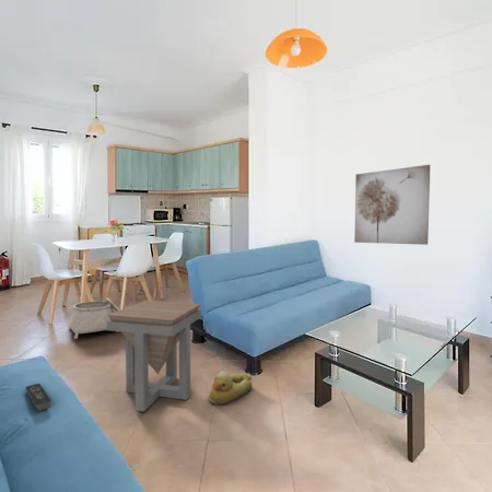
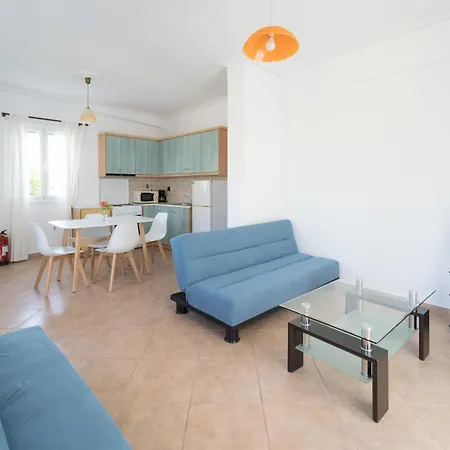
- side table (157, 351)
- basket (102, 314)
- rubber duck (230, 380)
- remote control (37, 395)
- wall art (389, 207)
